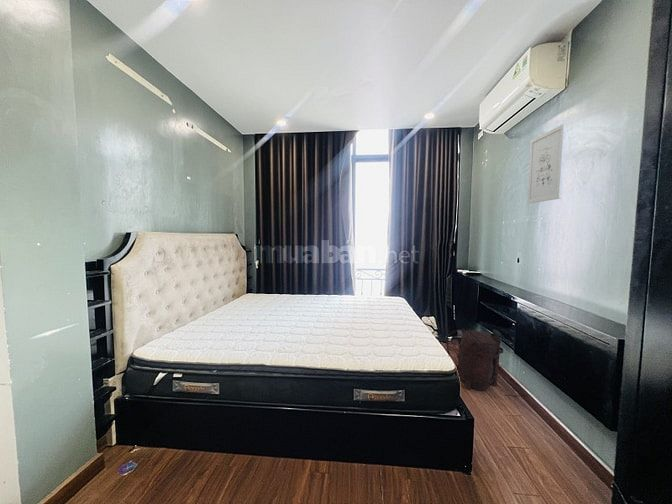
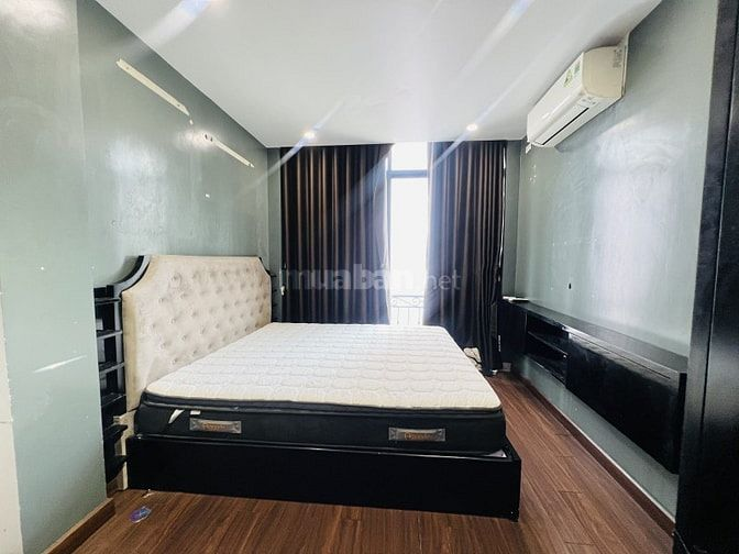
- backpack (475, 355)
- wall art (544, 167)
